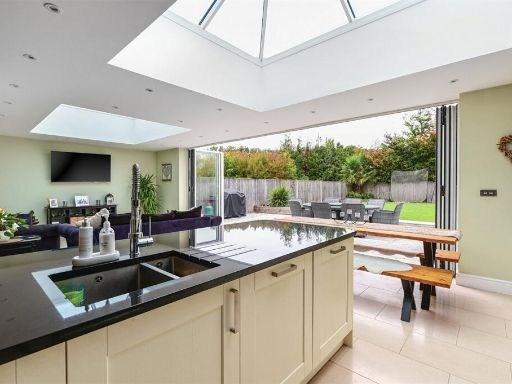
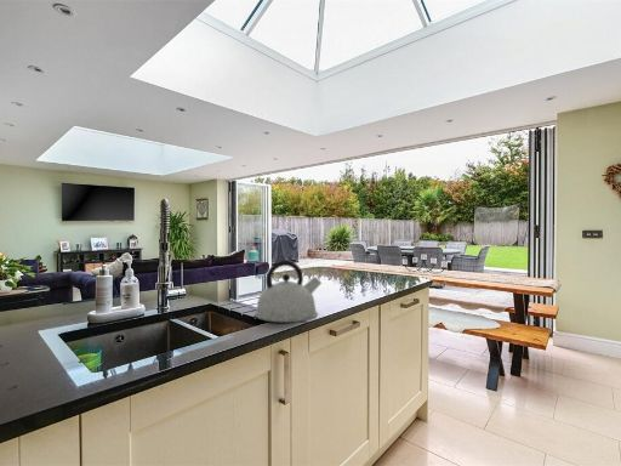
+ kettle (289, 286)
